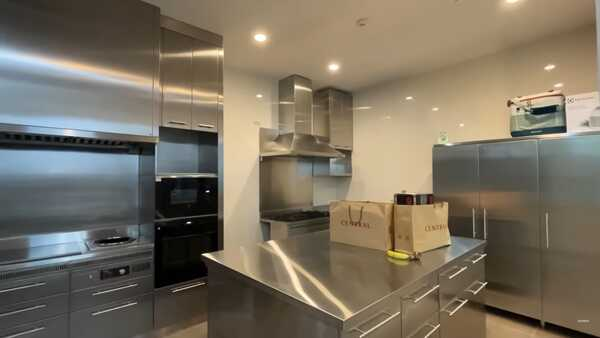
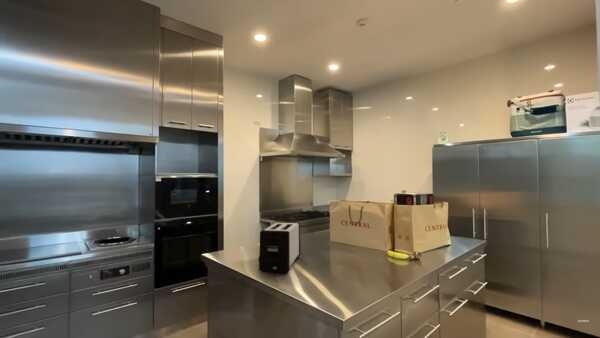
+ toaster (281, 245)
